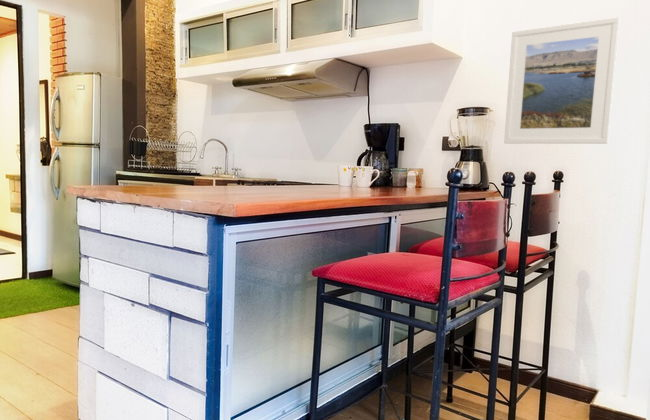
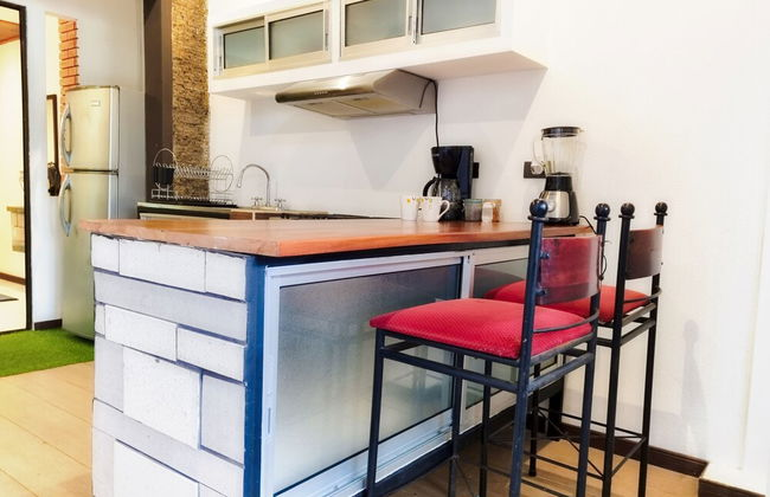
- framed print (557, 85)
